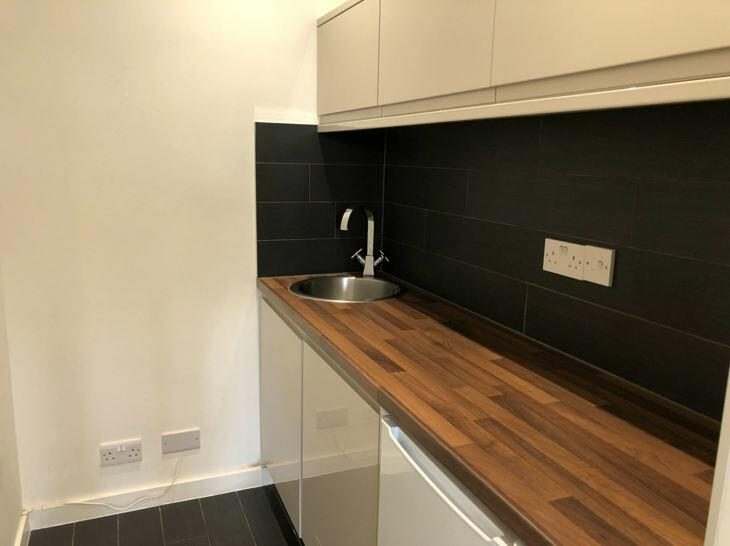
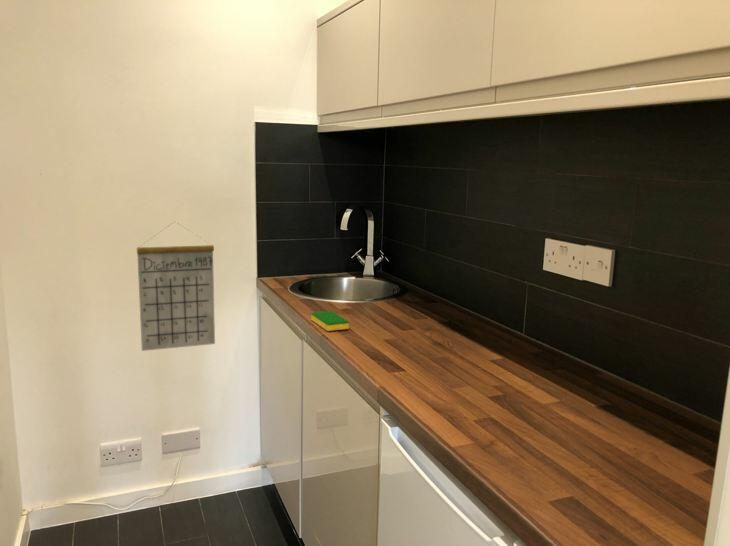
+ calendar (177, 285)
+ dish sponge (329, 320)
